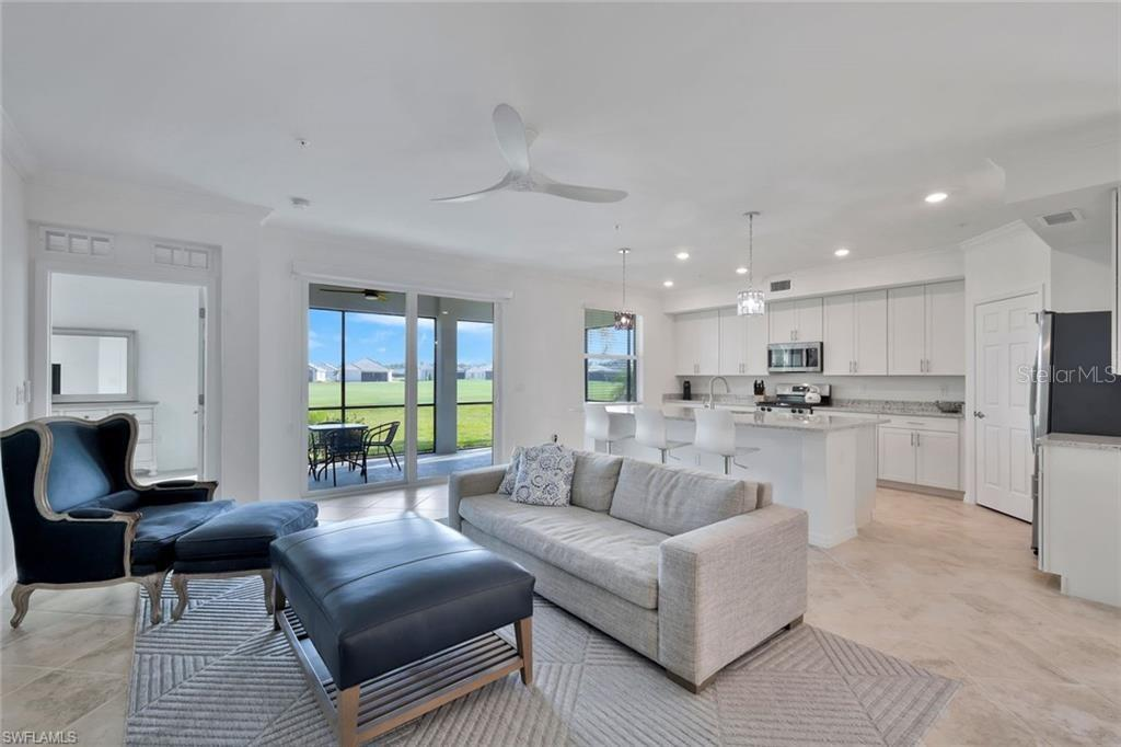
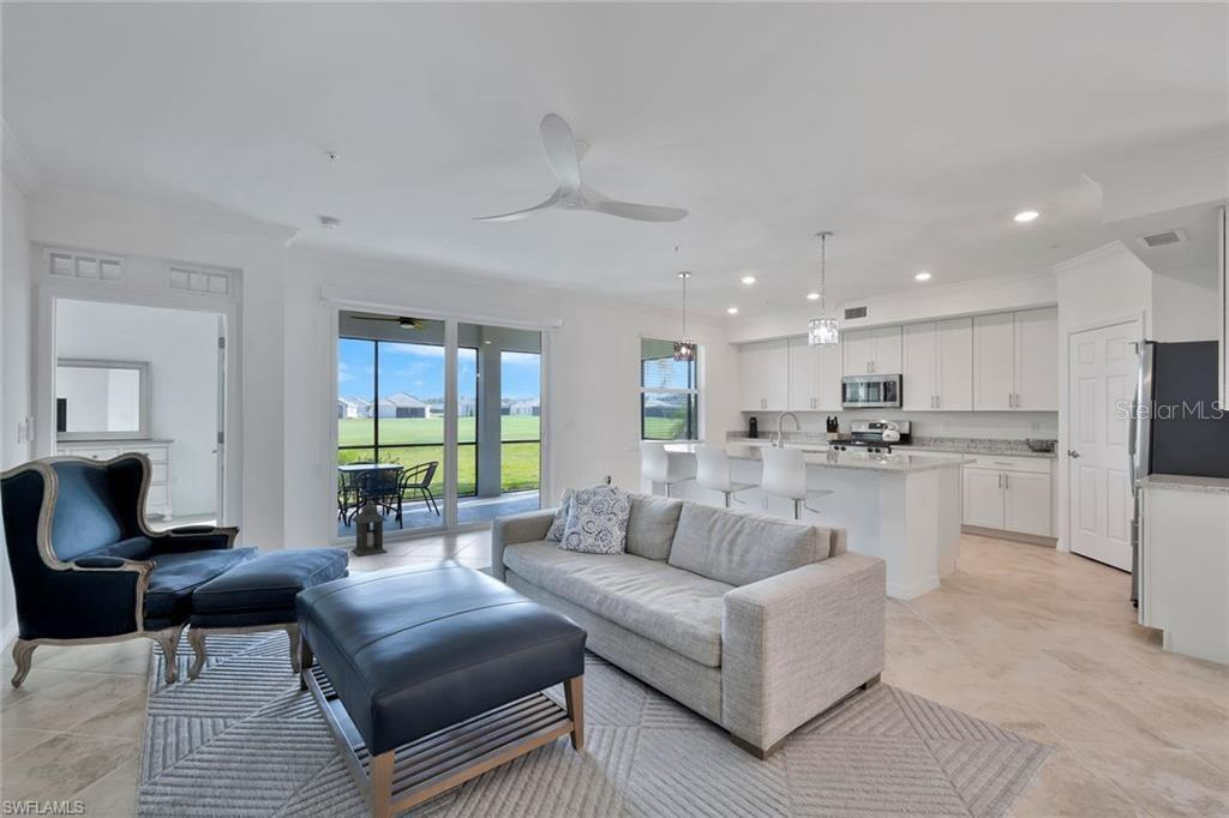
+ lantern (368, 525)
